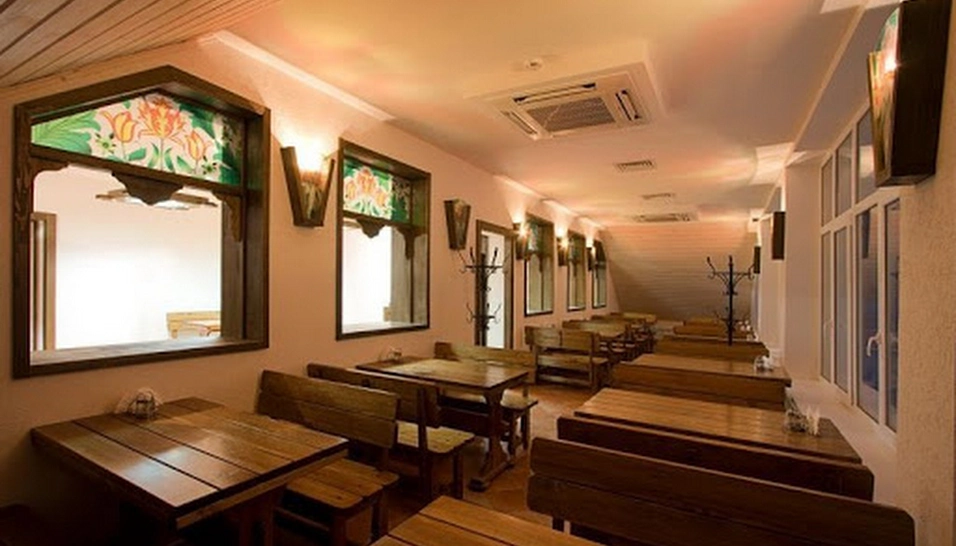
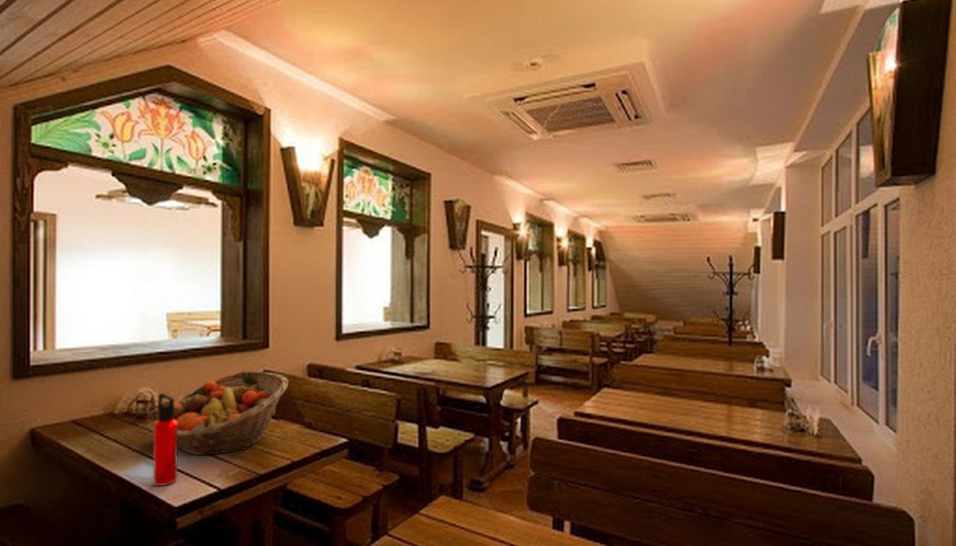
+ fruit basket (225, 409)
+ water bottle (165, 437)
